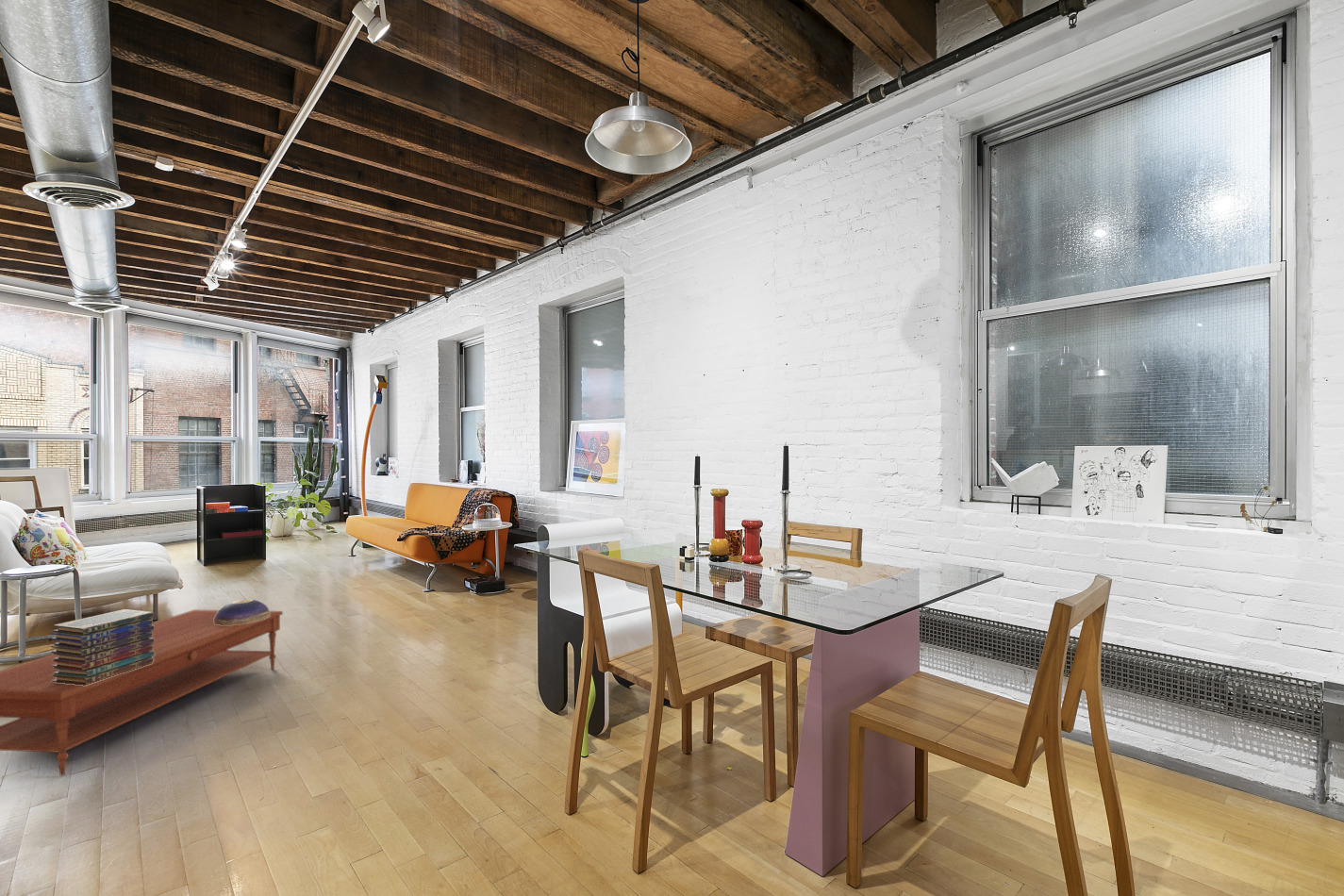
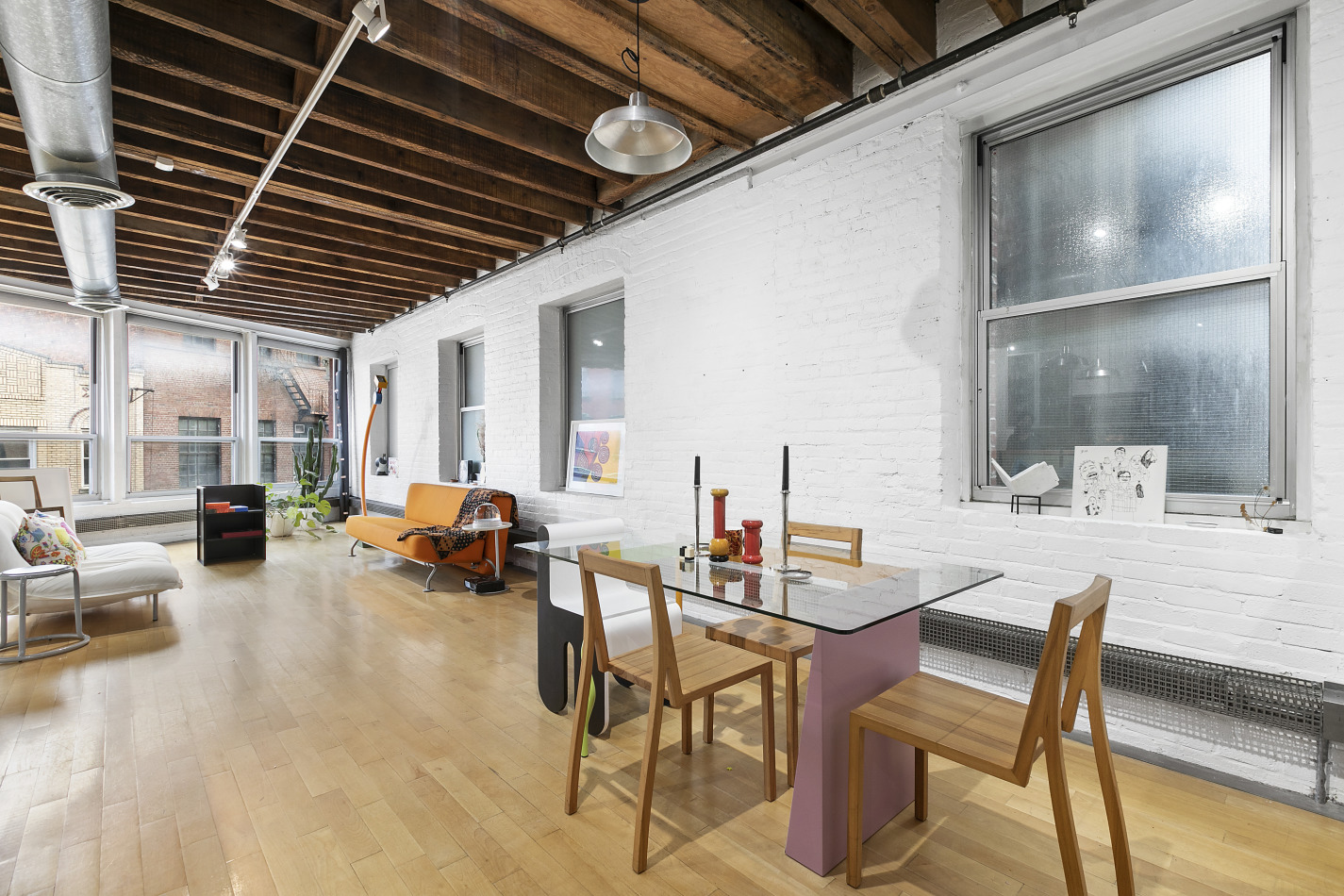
- decorative bowl (242, 608)
- coffee table (141, 677)
- book stack (105, 644)
